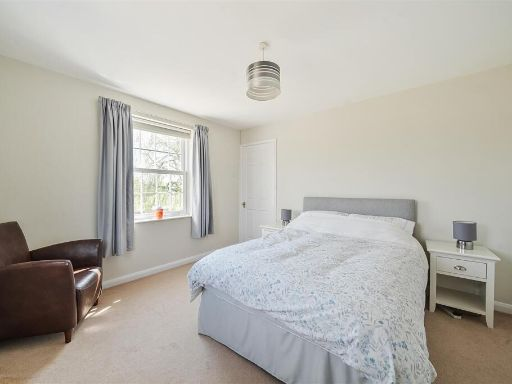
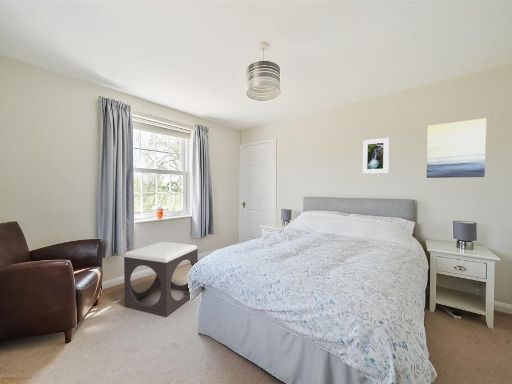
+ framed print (375, 156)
+ footstool (163, 273)
+ wall art (454, 150)
